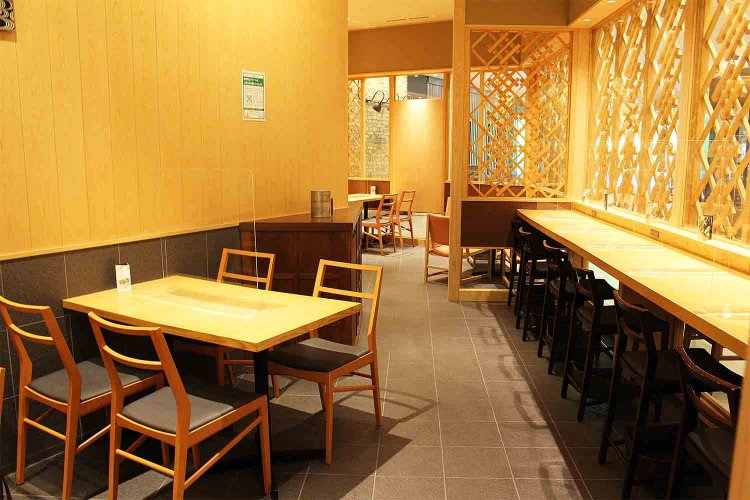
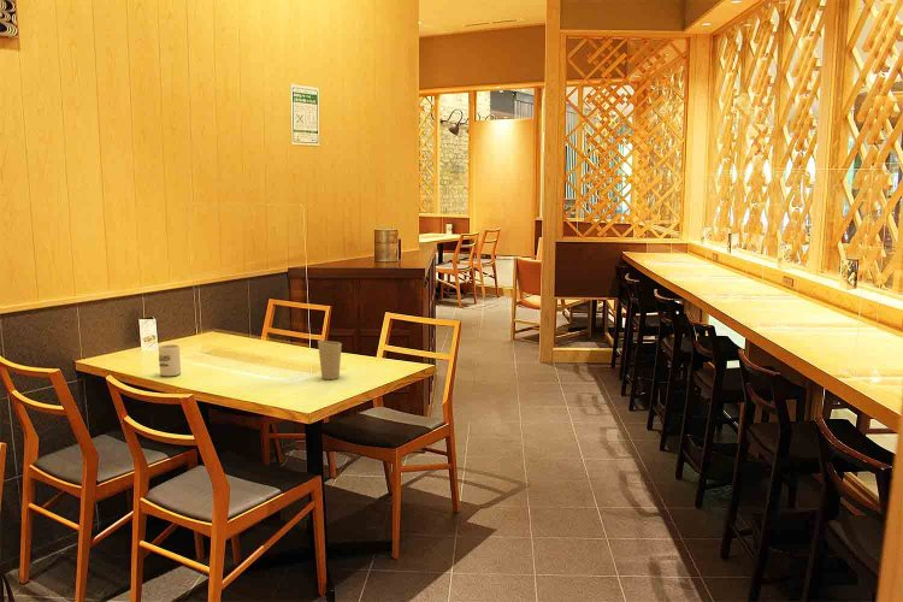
+ cup (330, 359)
+ cup (169, 360)
